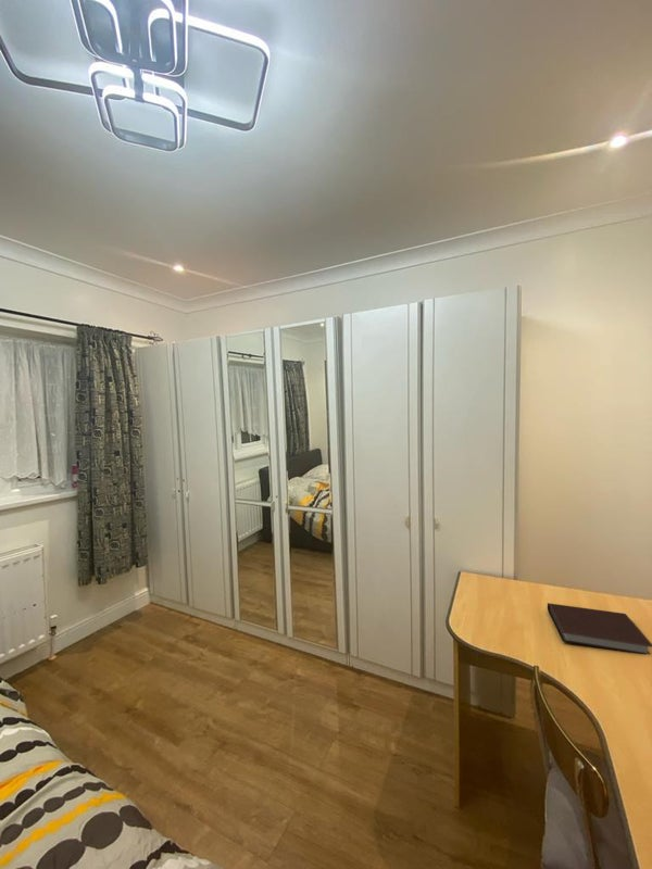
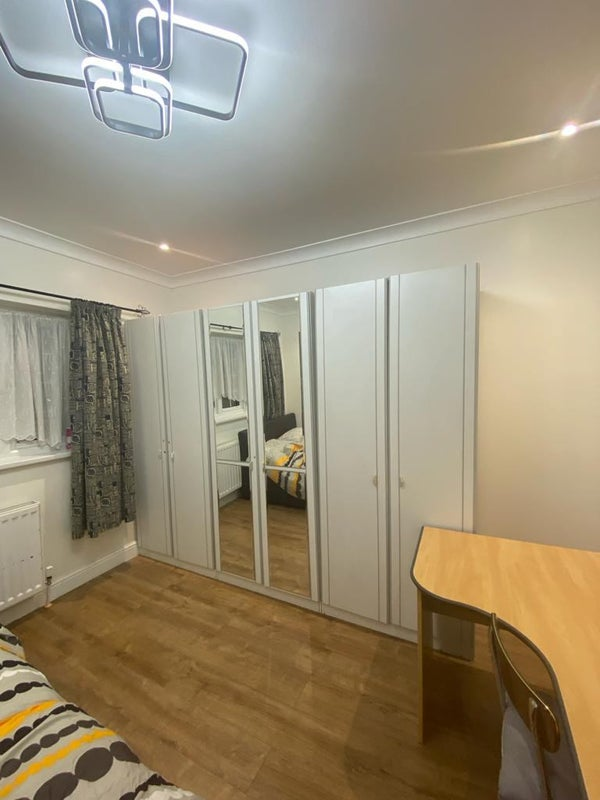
- notebook (594, 626)
